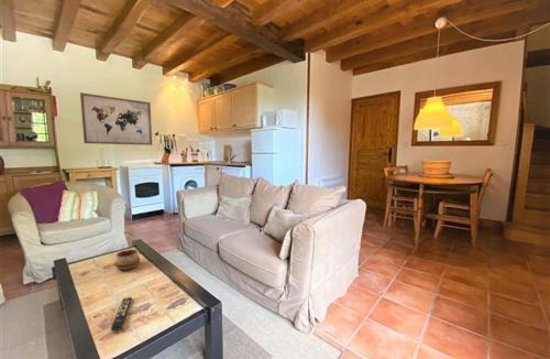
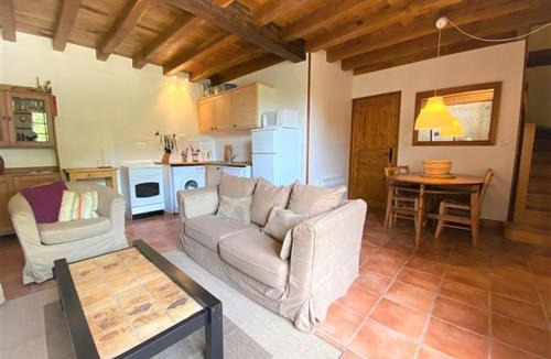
- decorative bowl (128, 260)
- remote control (122, 312)
- wall art (119, 121)
